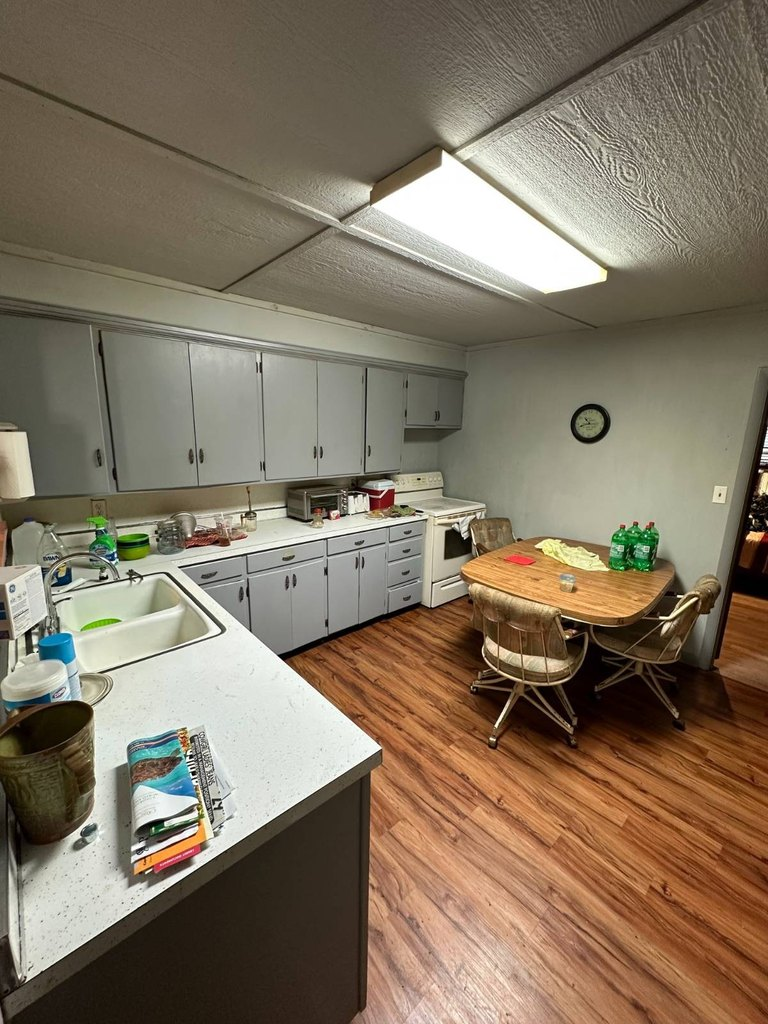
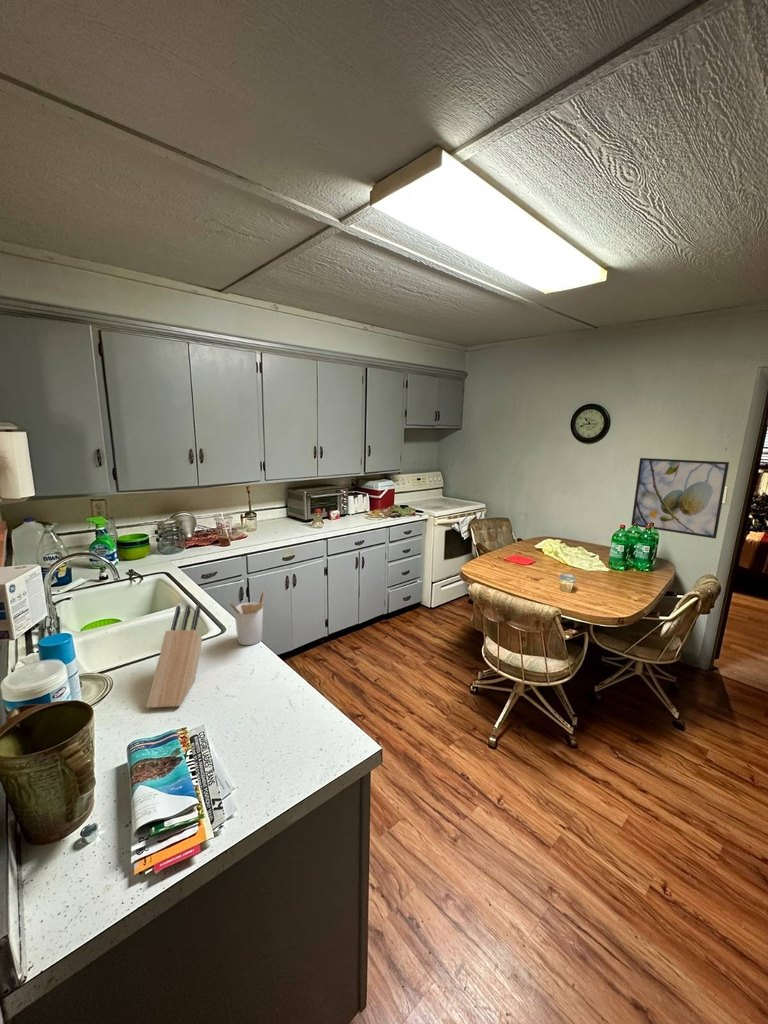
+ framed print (676, 496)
+ knife block (177, 650)
+ utensil holder (250, 618)
